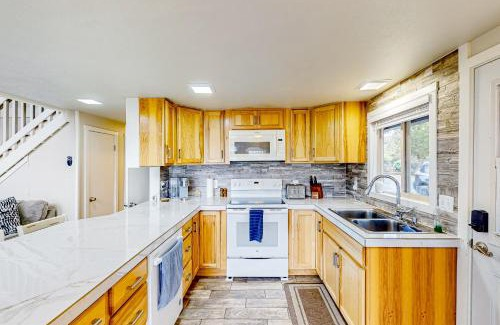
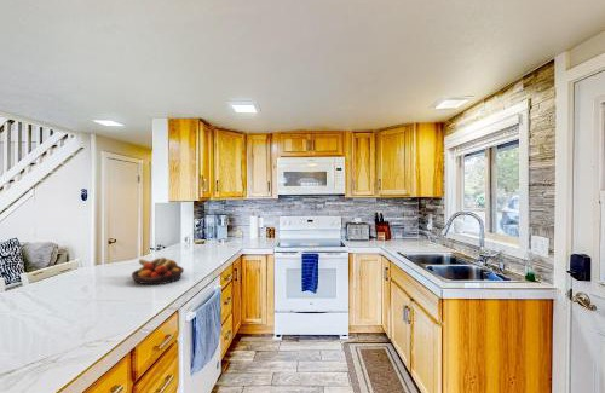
+ fruit bowl (157, 268)
